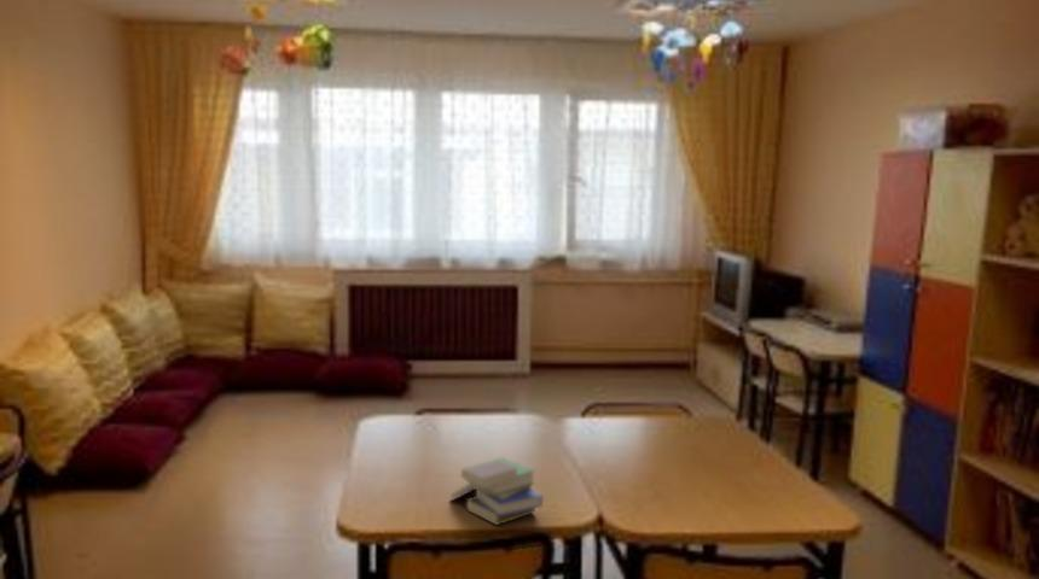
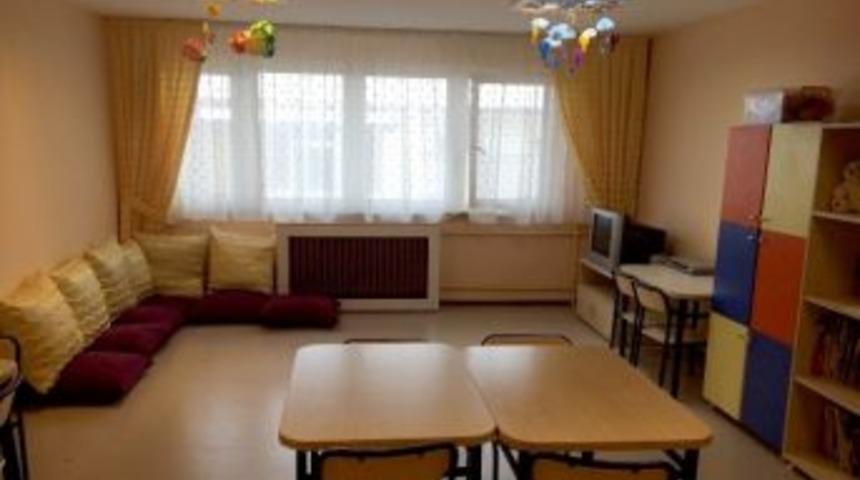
- book (487, 484)
